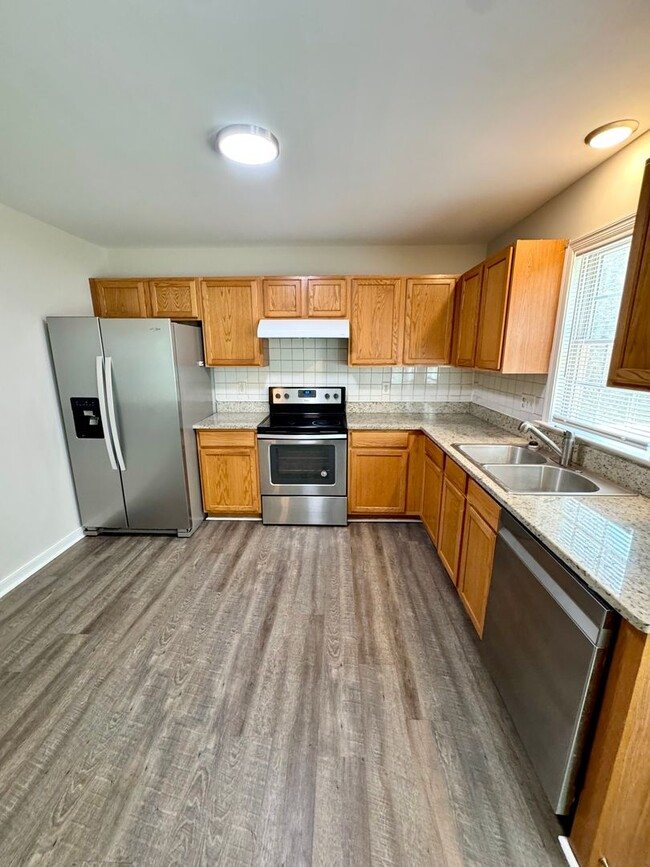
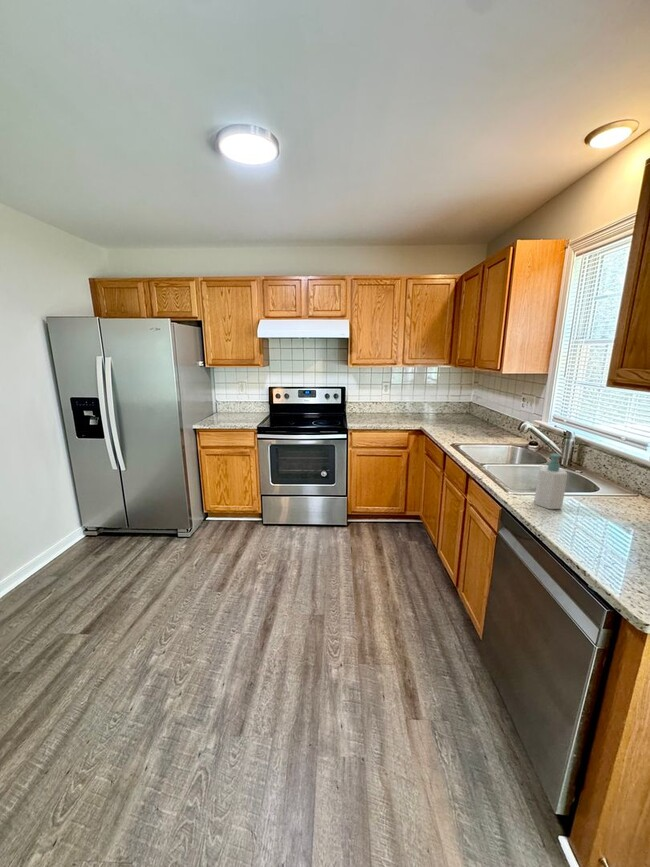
+ soap bottle (551, 480)
